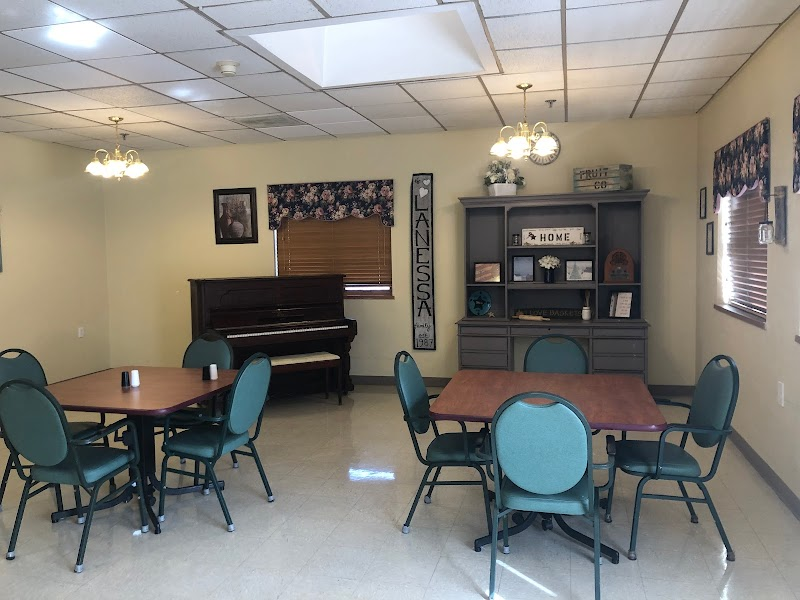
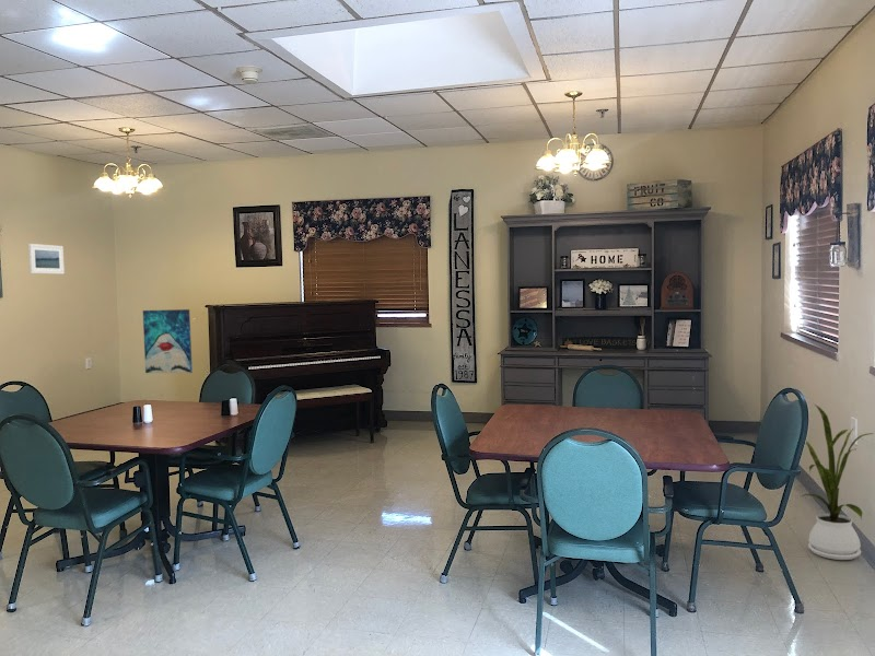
+ house plant (833, 481)
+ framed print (46, 259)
+ wall art (167, 341)
